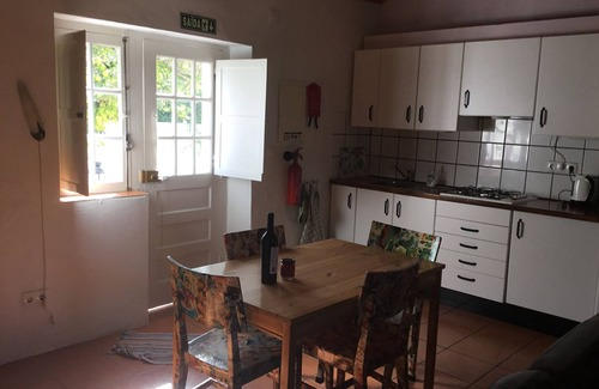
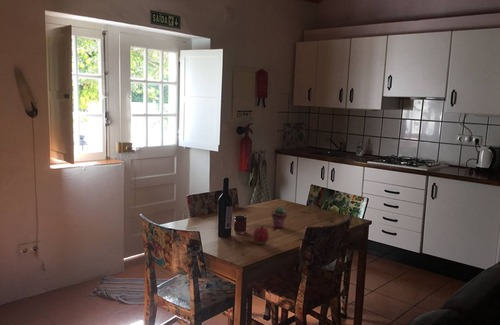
+ apple (260, 233)
+ potted succulent (279, 216)
